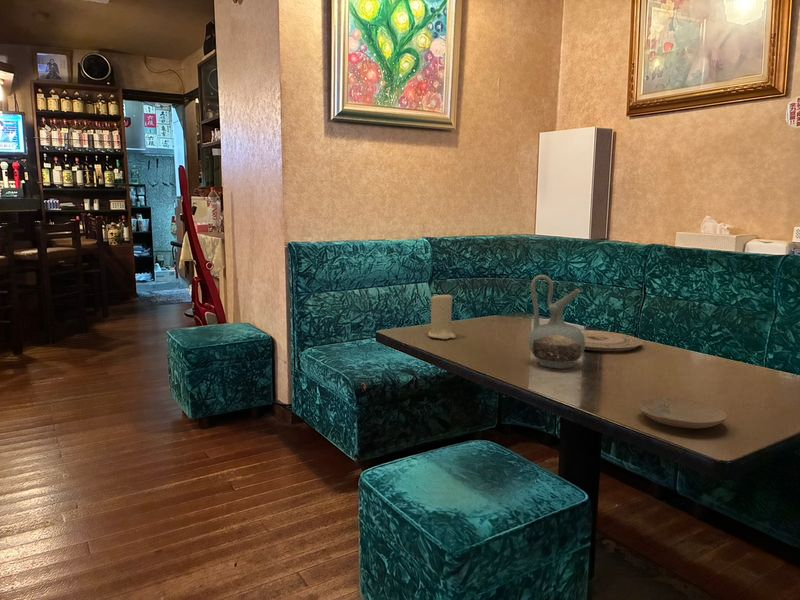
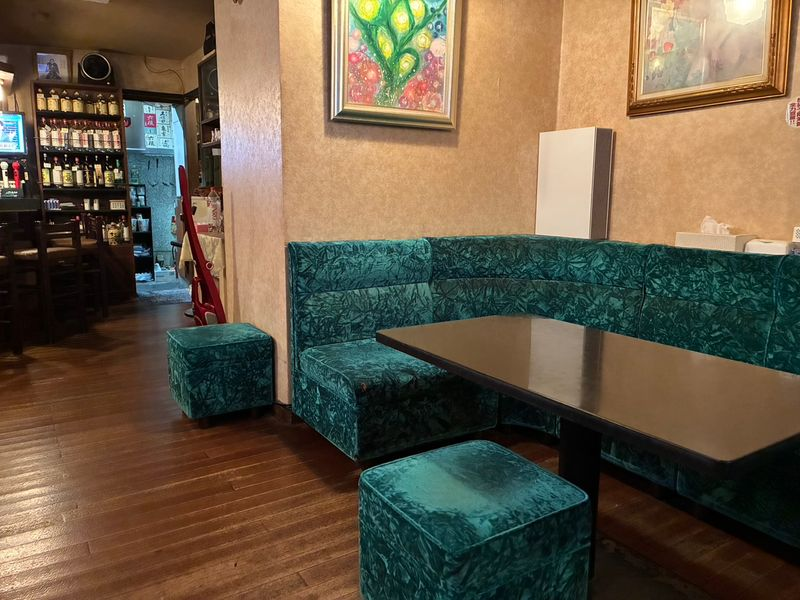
- candle (441, 314)
- plate (681, 415)
- plate (595, 340)
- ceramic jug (557, 320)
